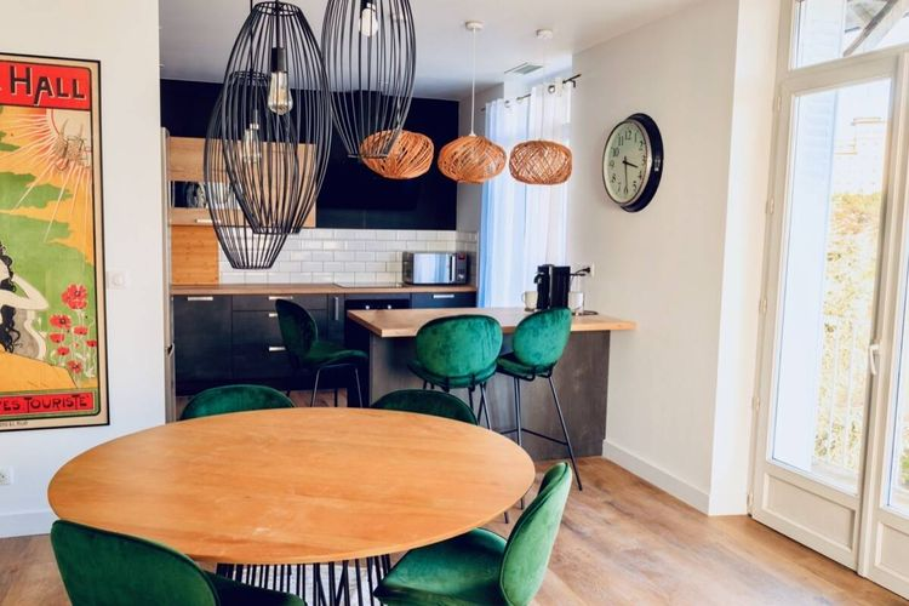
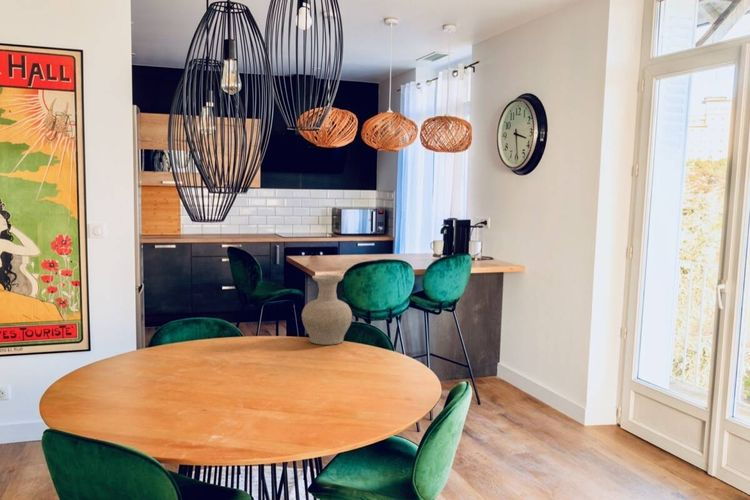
+ vase (327, 309)
